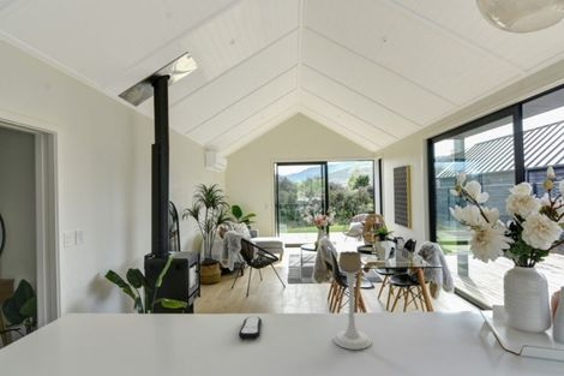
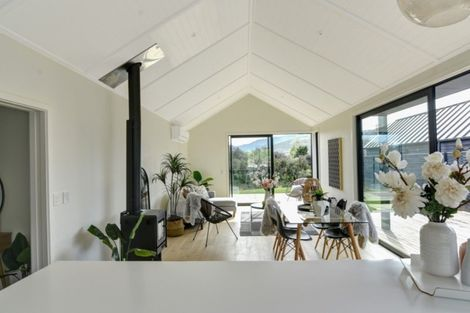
- candle holder (350, 297)
- remote control (251, 327)
